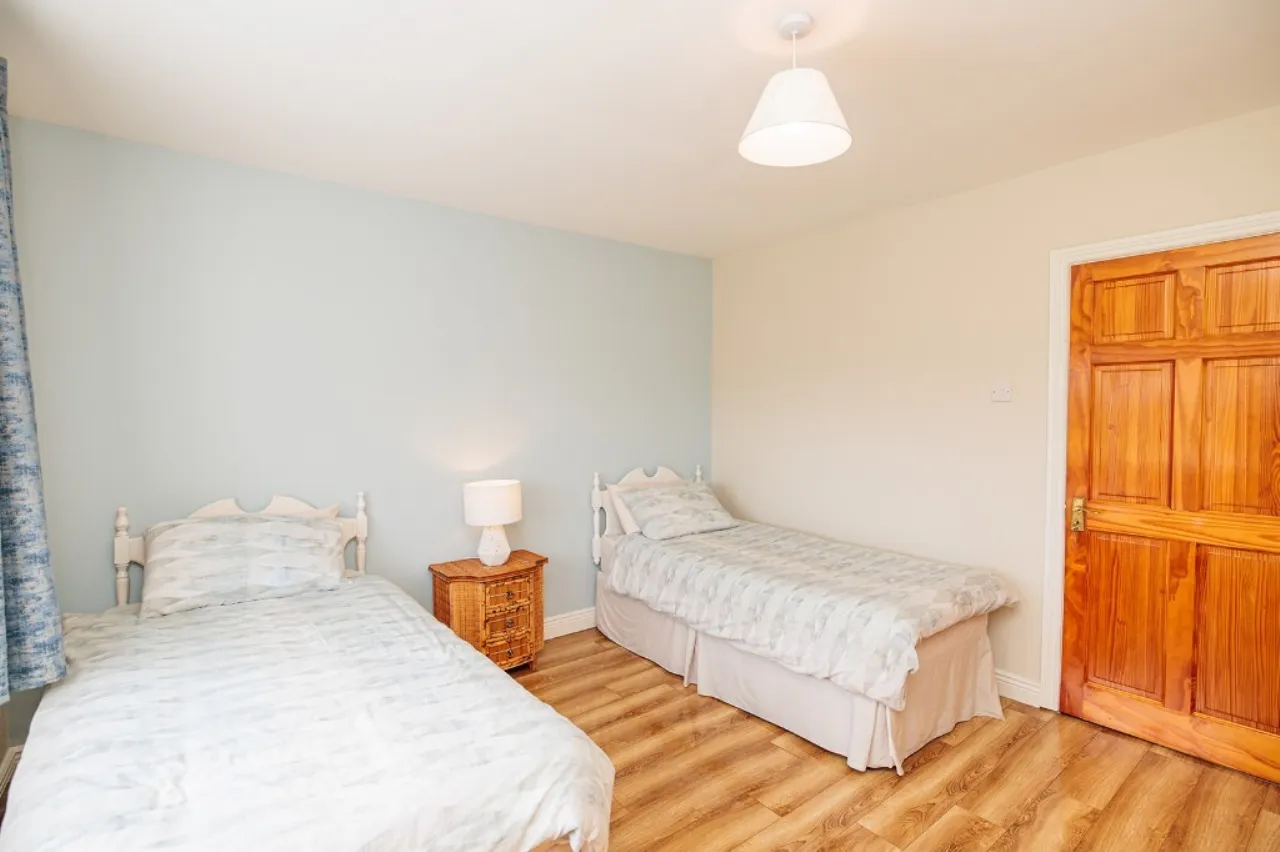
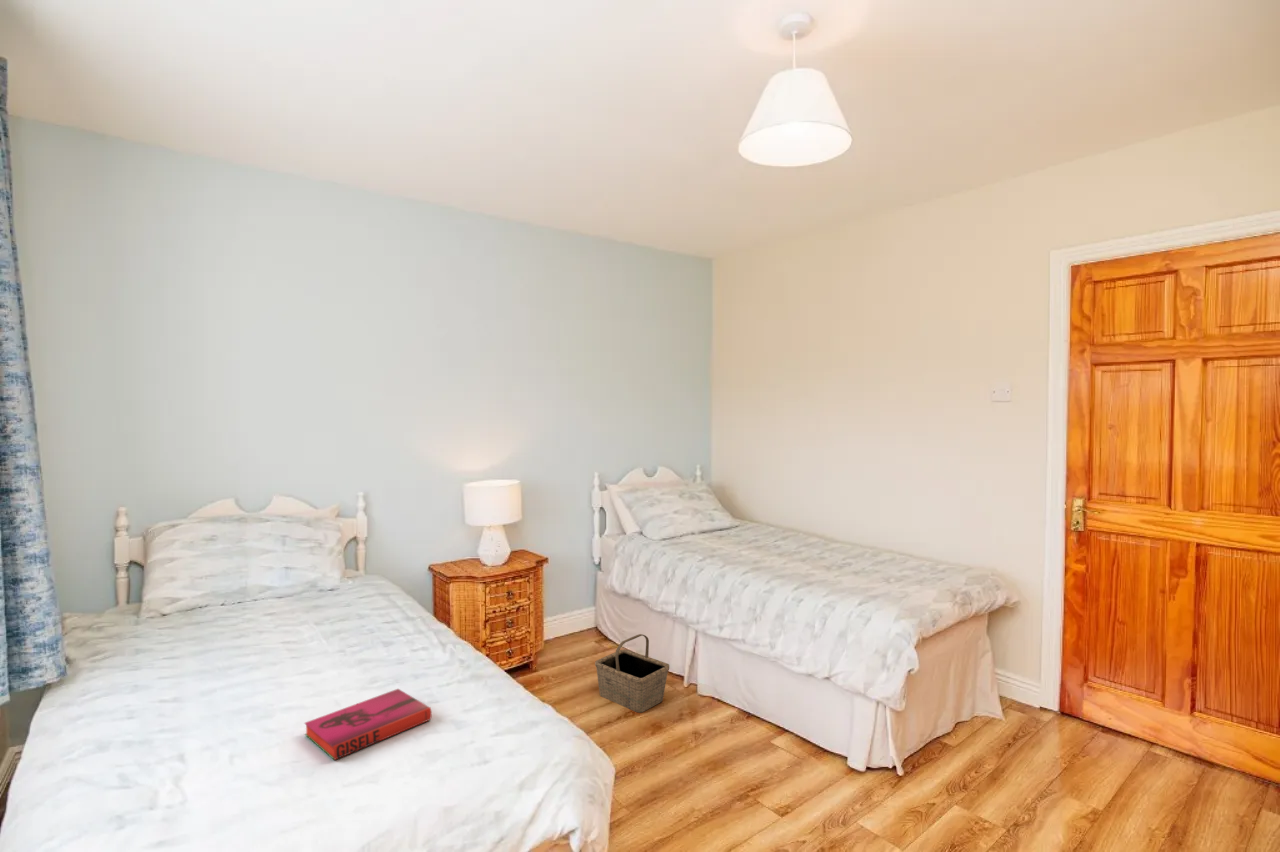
+ hardback book (369, 721)
+ basket (631, 667)
